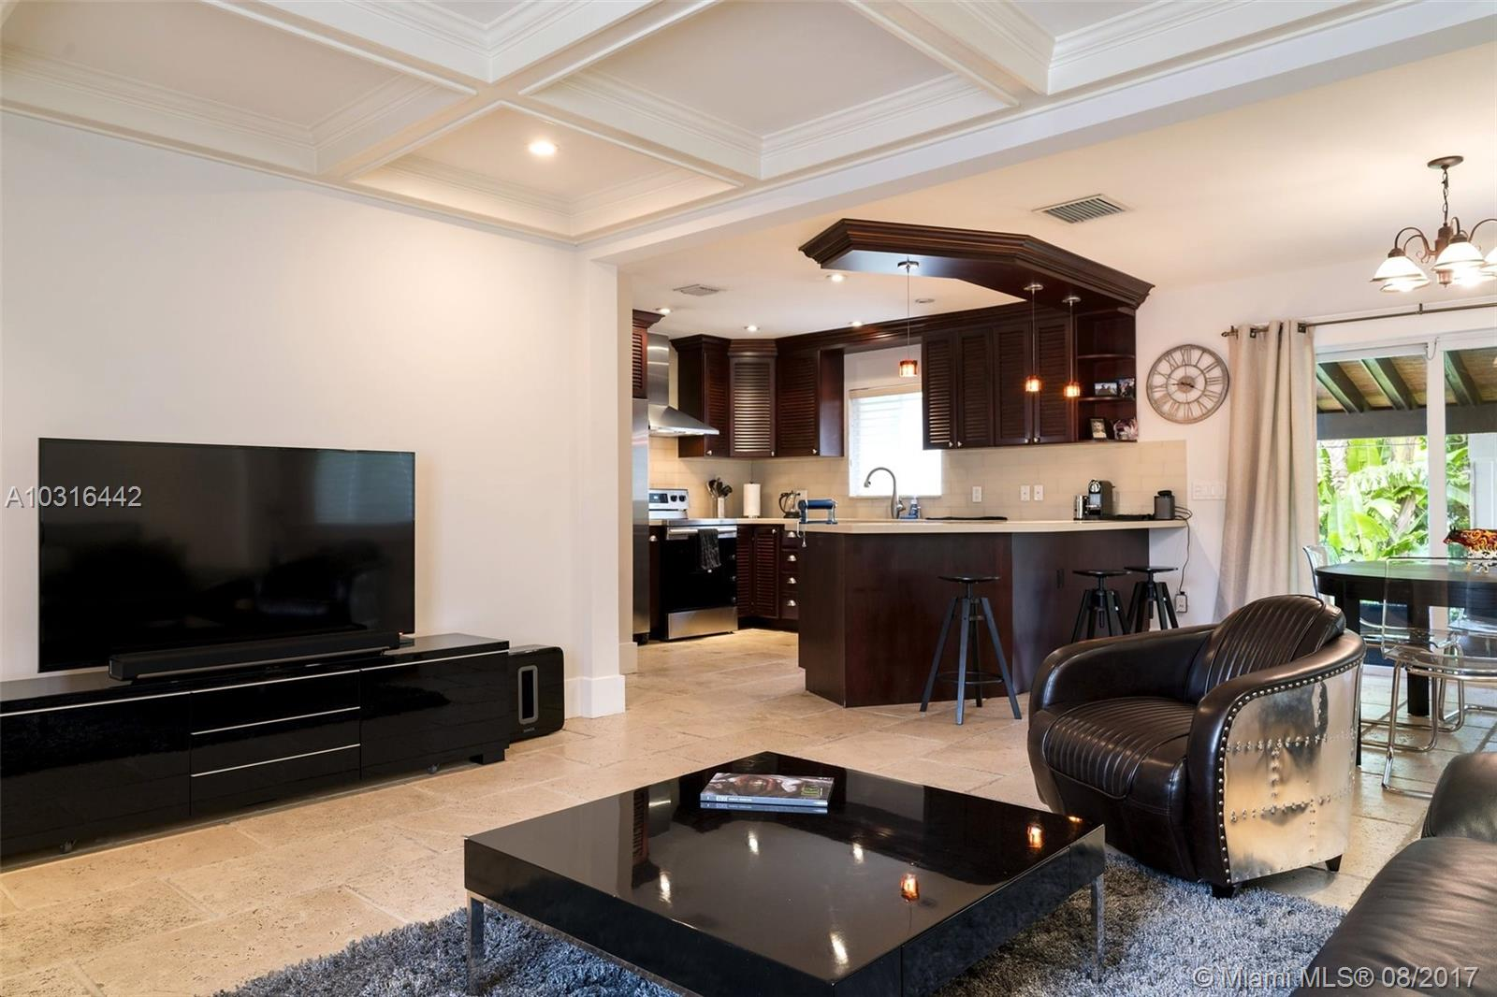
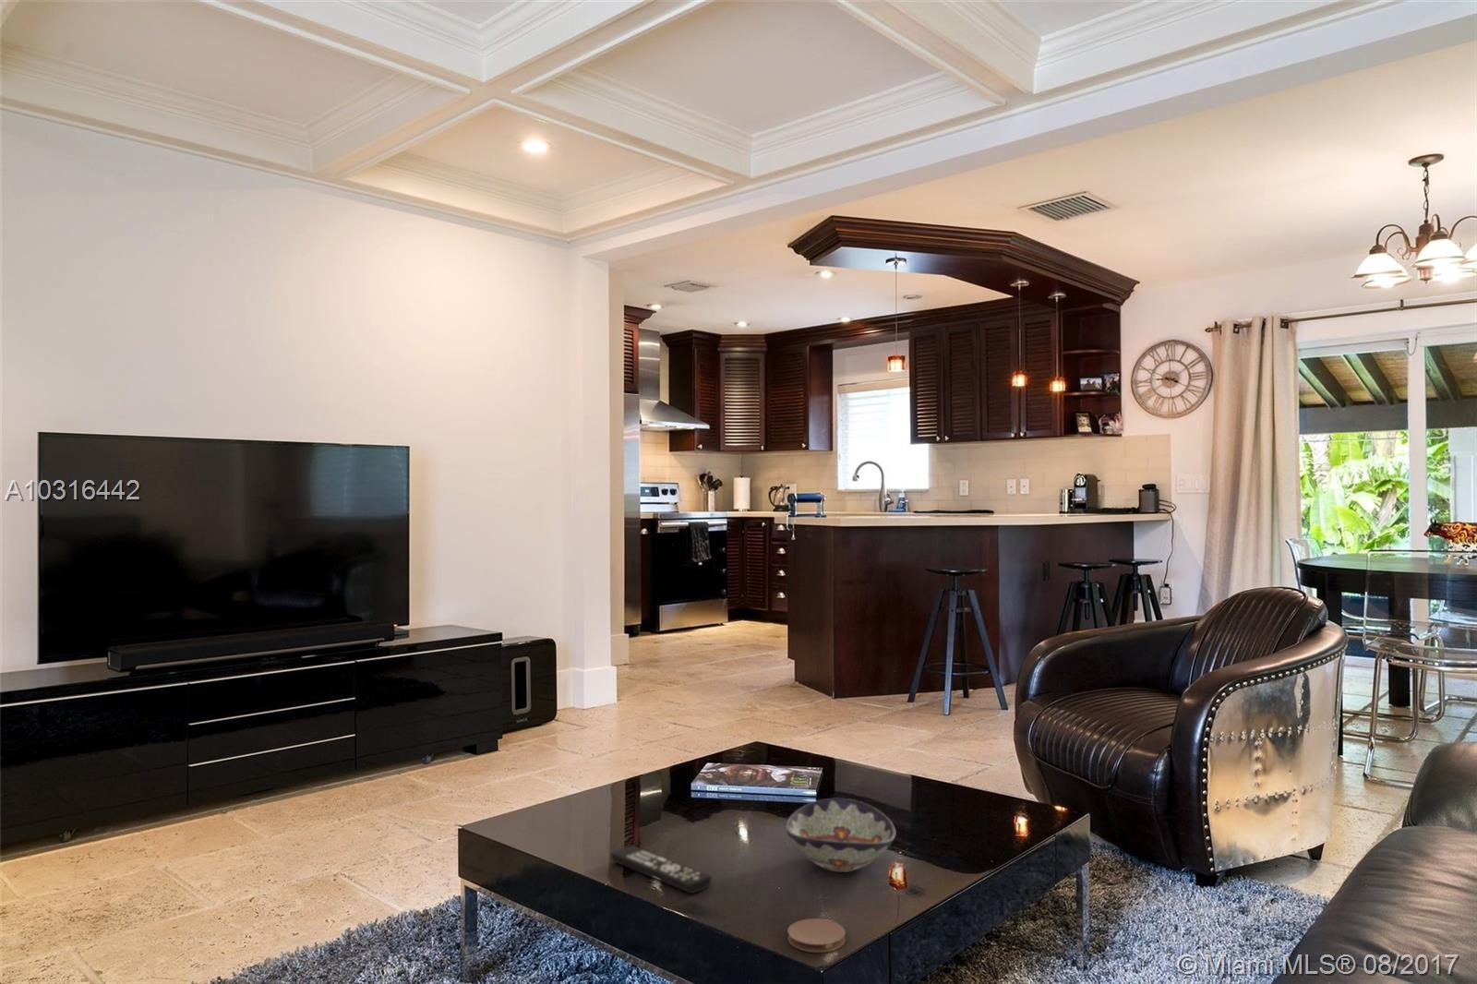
+ coaster (816, 935)
+ decorative bowl (840, 841)
+ remote control (659, 869)
